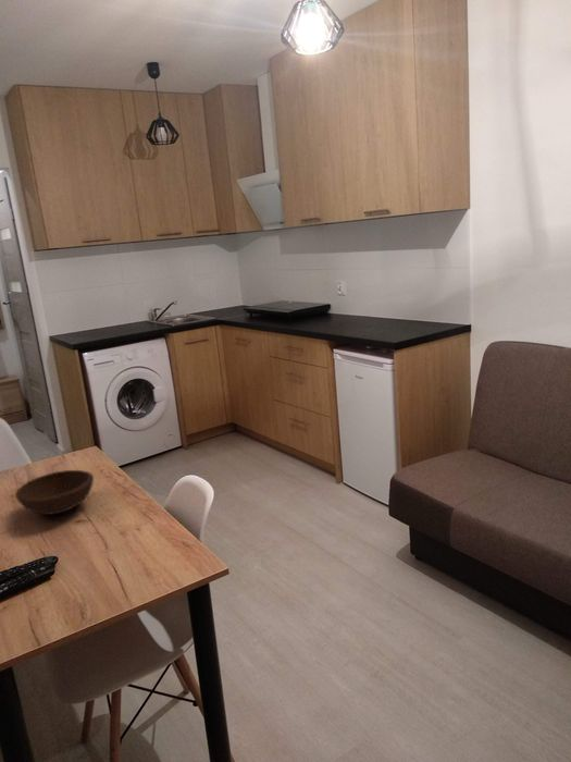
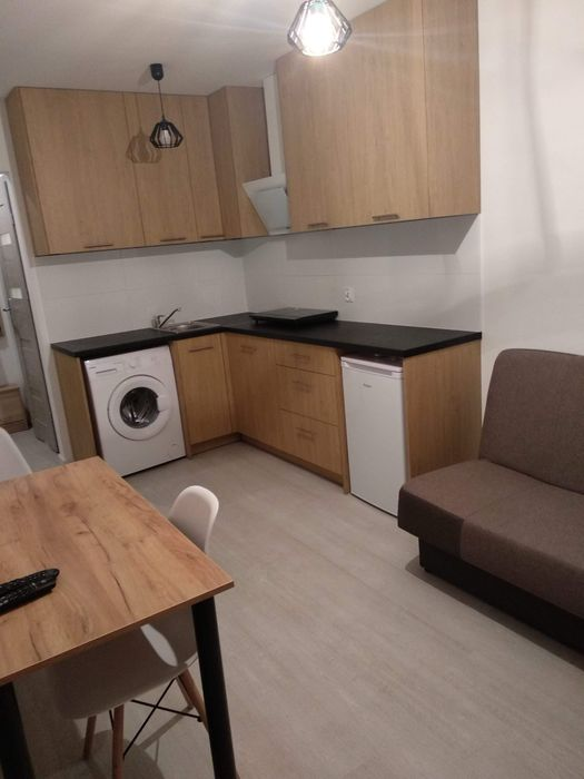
- bowl (57, 495)
